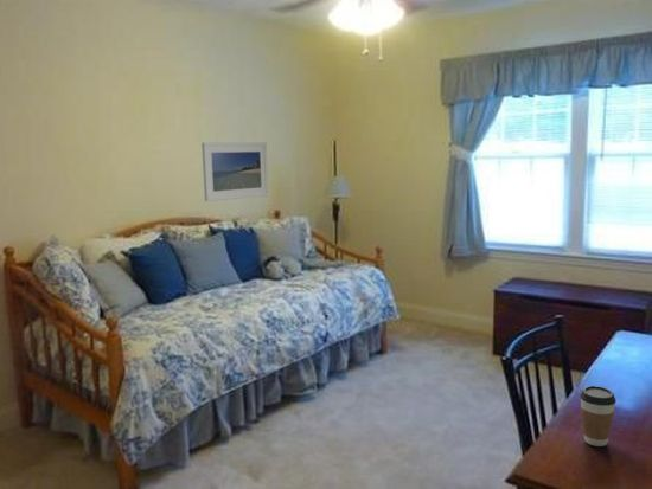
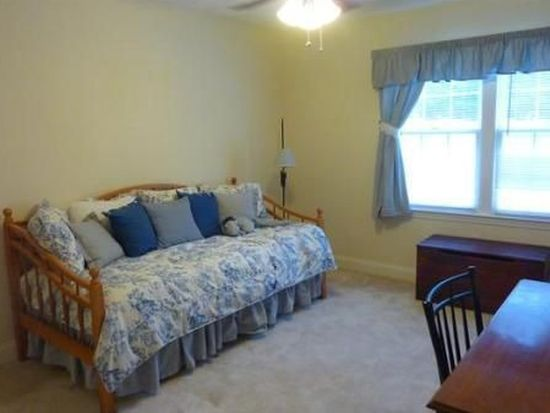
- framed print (236, 170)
- coffee cup (596, 416)
